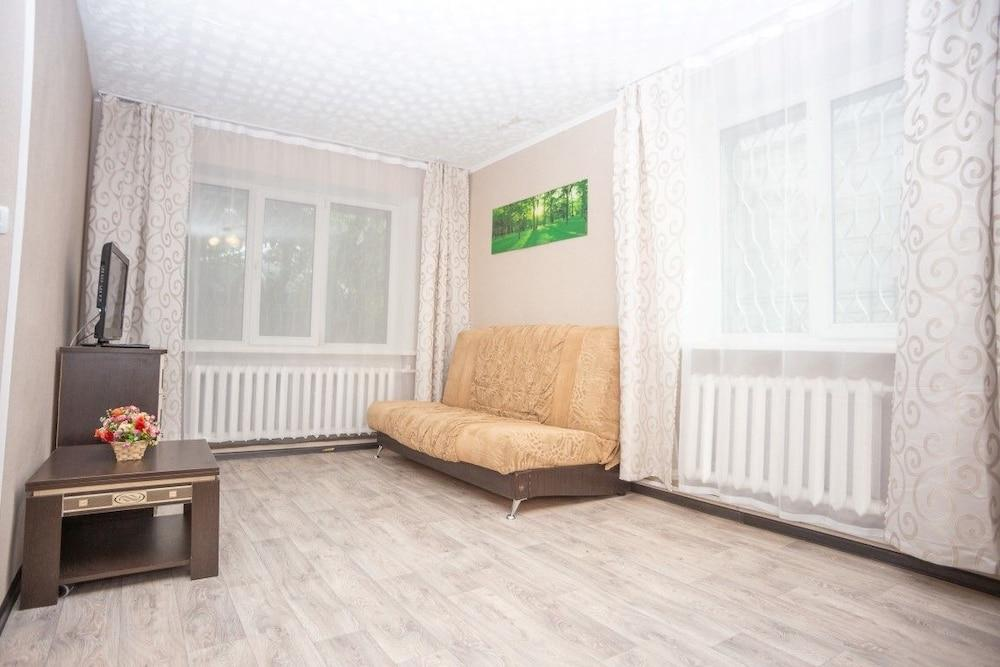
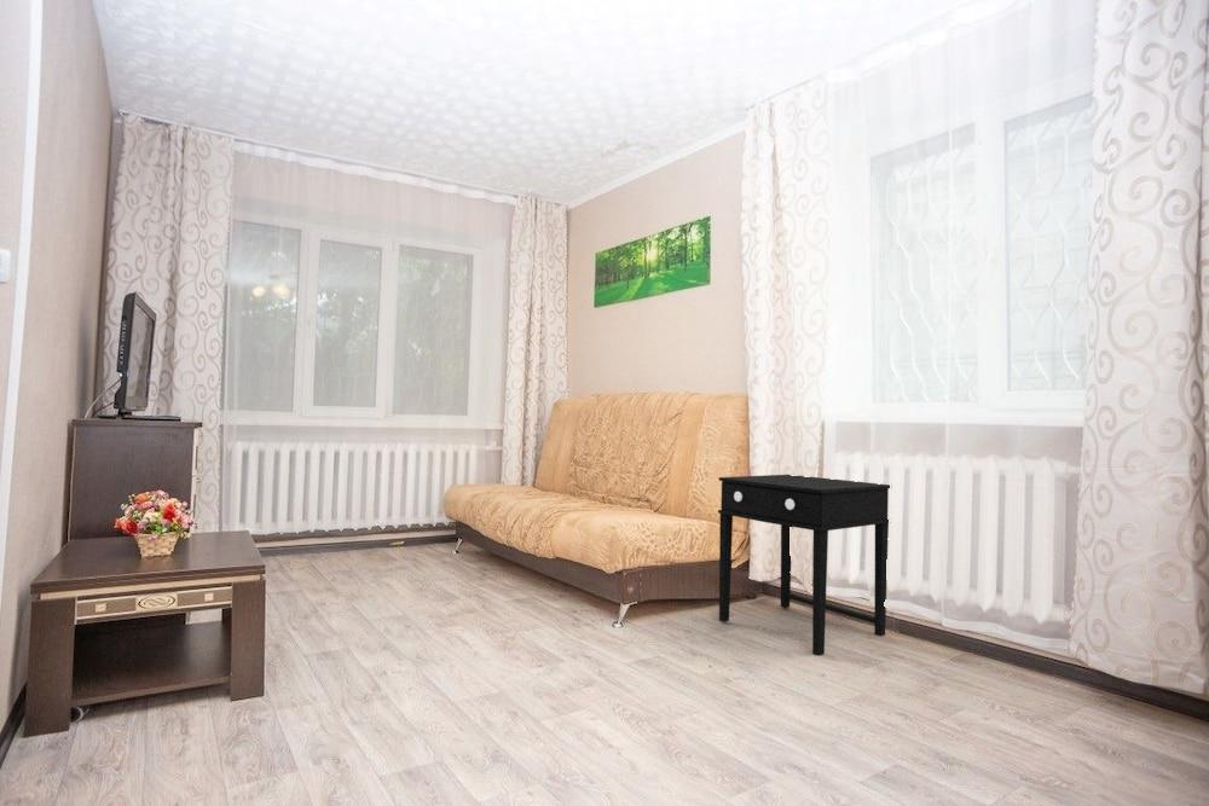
+ side table (789, 556)
